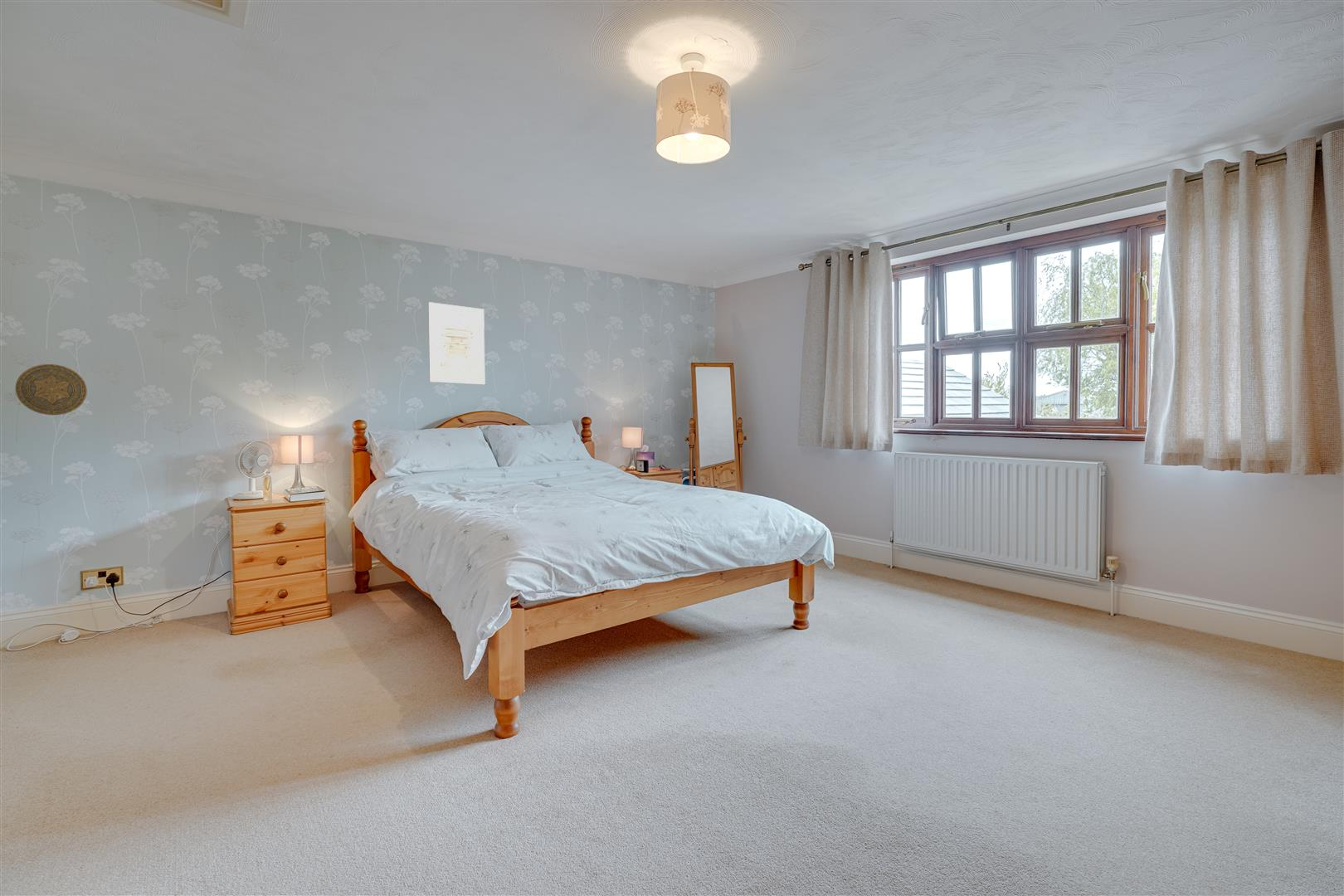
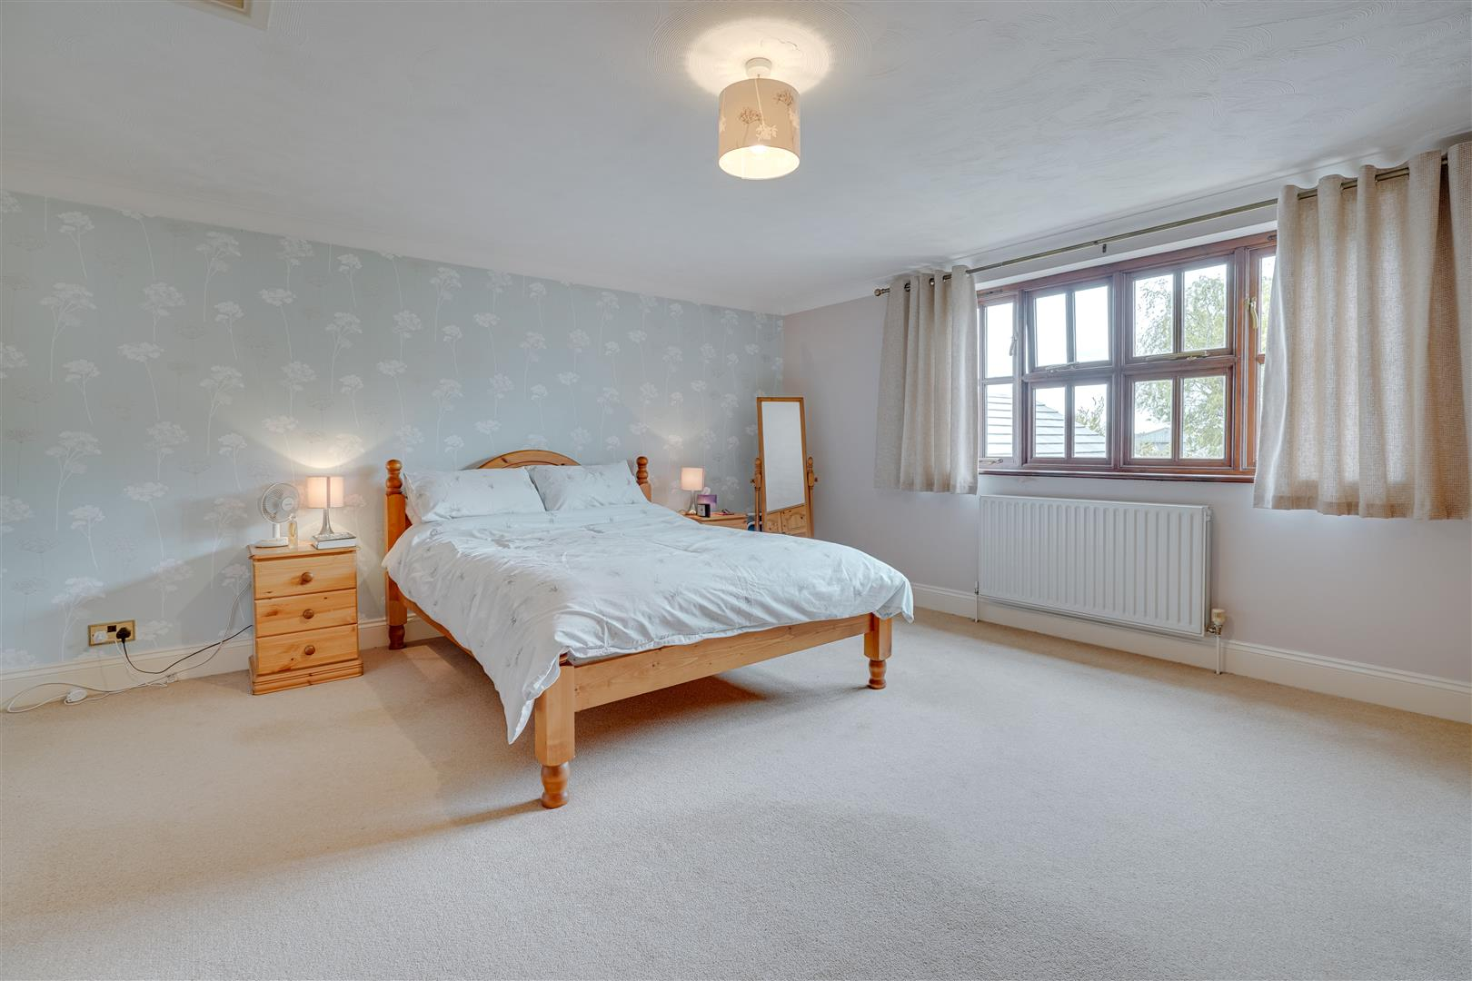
- decorative plate (51, 389)
- wall art (457, 344)
